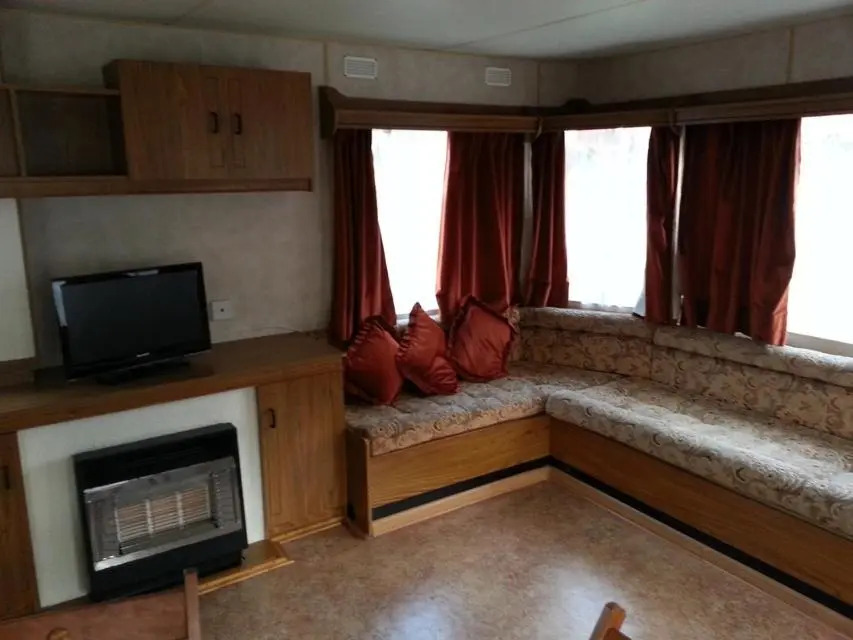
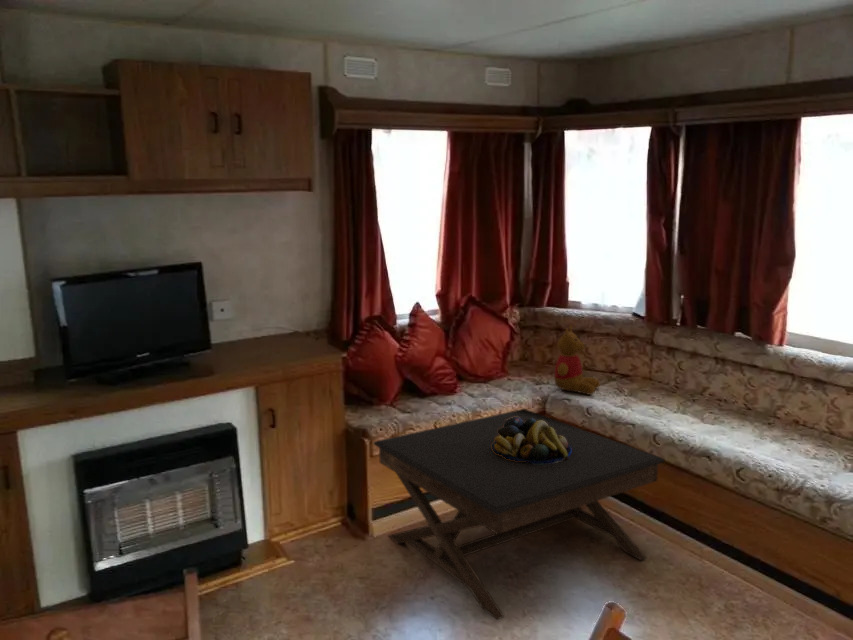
+ fruit bowl (532, 435)
+ coffee table (512, 498)
+ teddy bear (577, 358)
